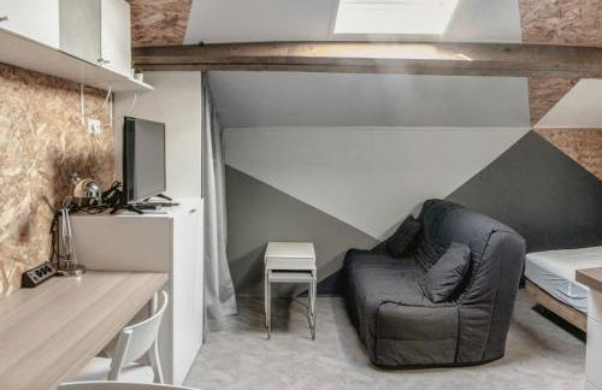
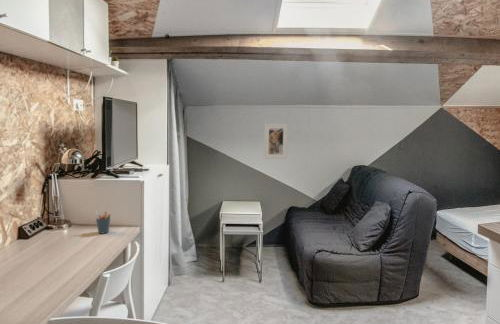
+ pen holder (103, 221)
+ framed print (275, 141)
